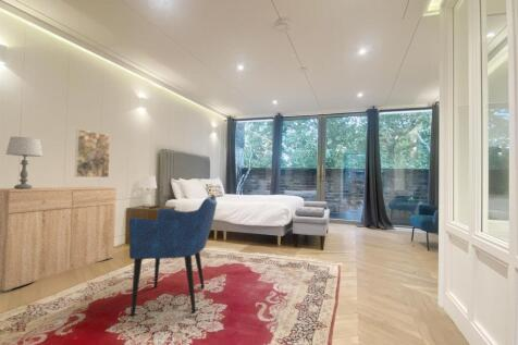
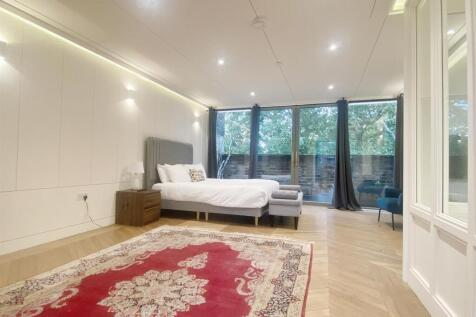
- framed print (94, 155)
- dresser (58, 229)
- table lamp (24, 163)
- armchair (180, 246)
